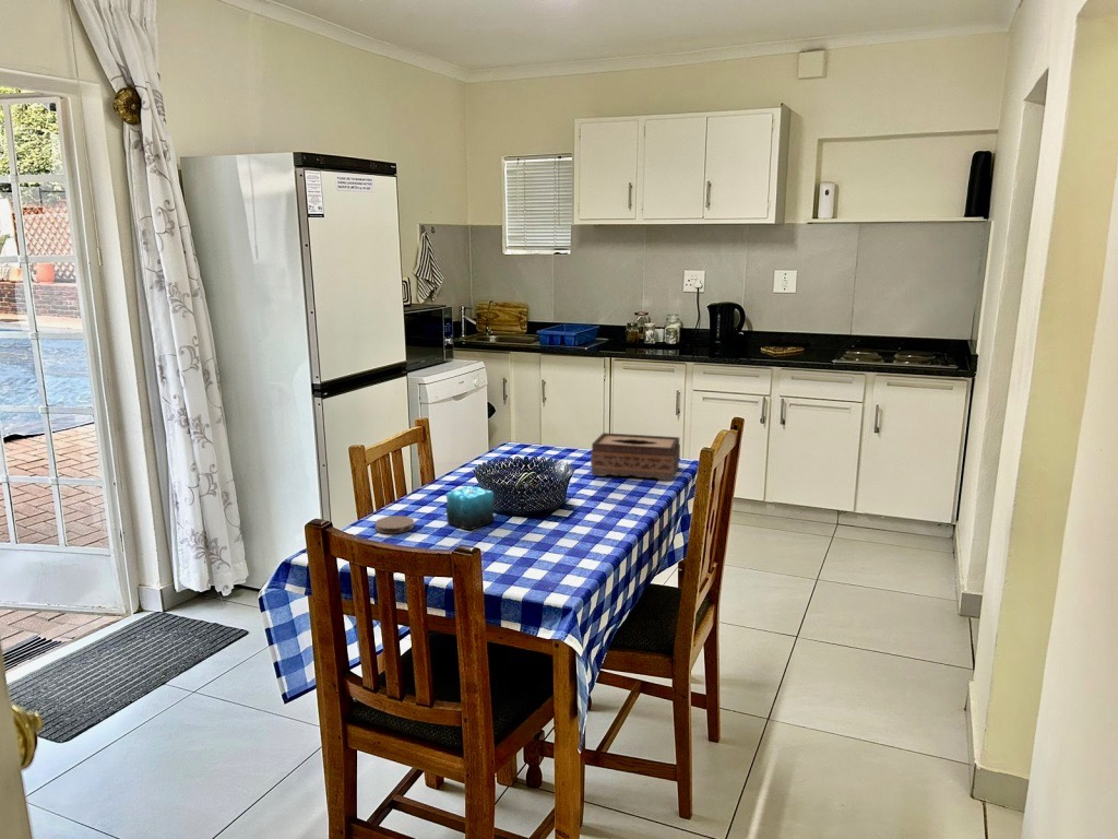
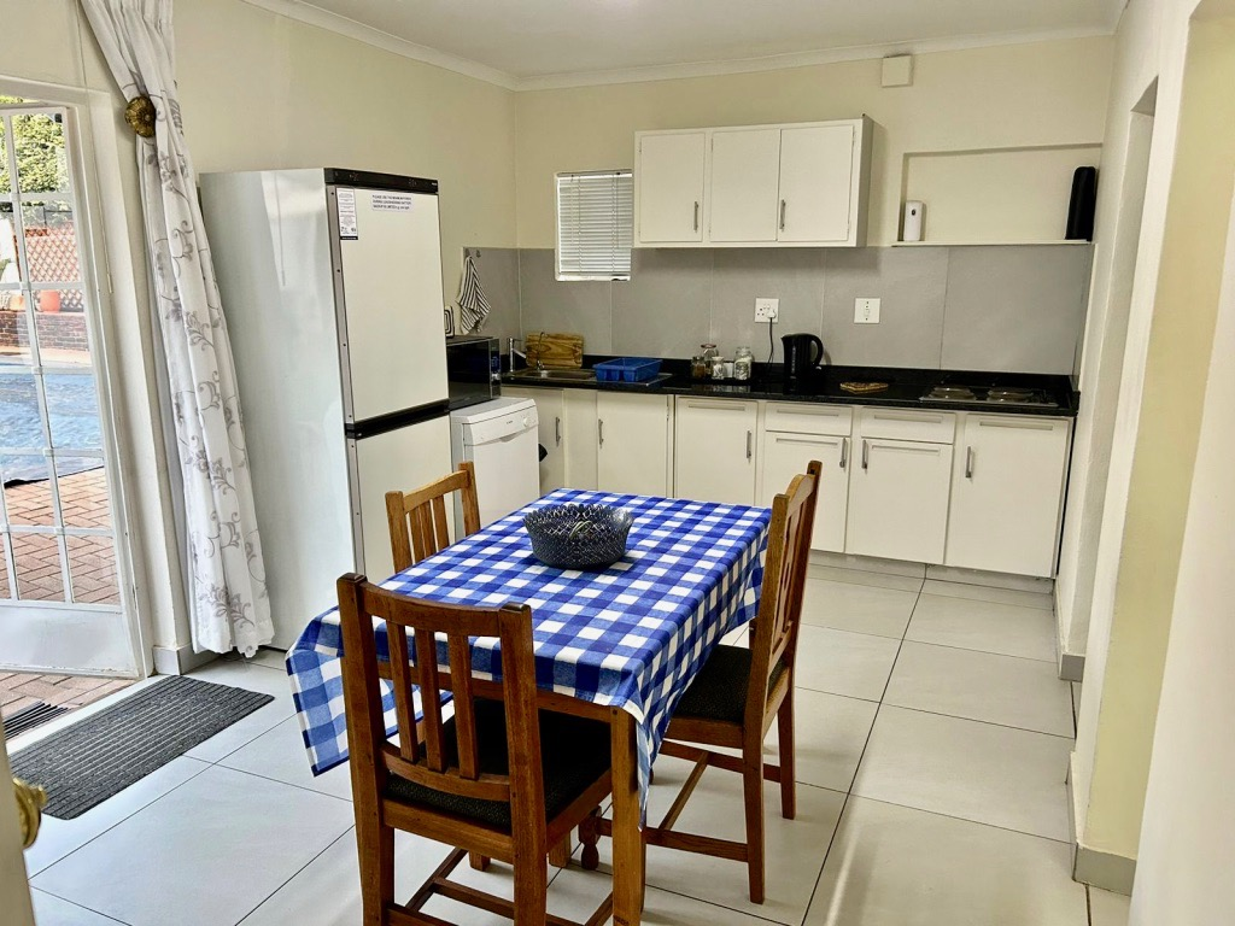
- tissue box (635, 456)
- coaster (394, 524)
- candle (469, 500)
